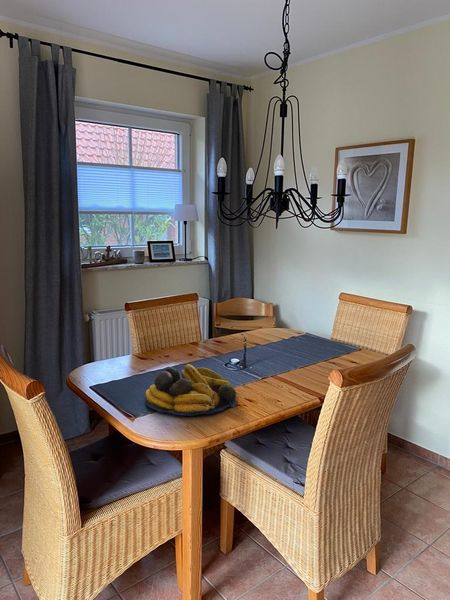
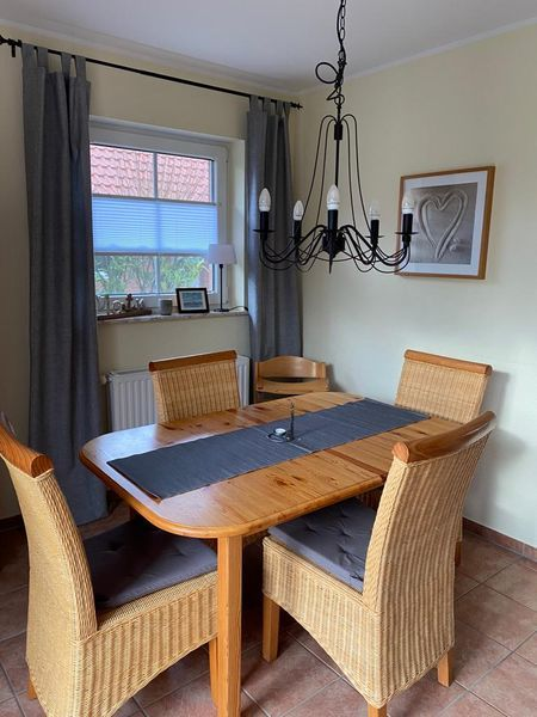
- fruit bowl (190, 383)
